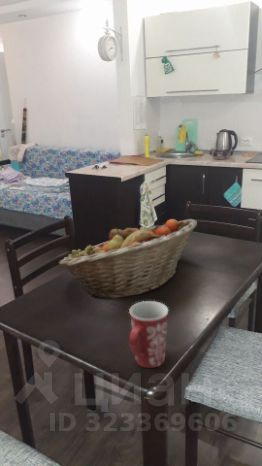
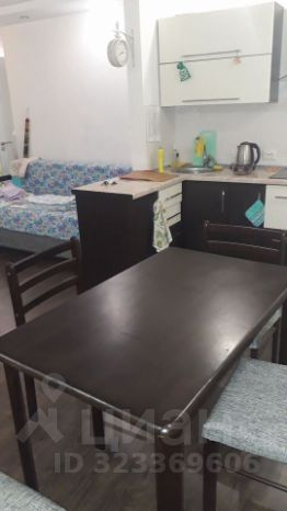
- fruit basket (131, 251)
- mug (145, 338)
